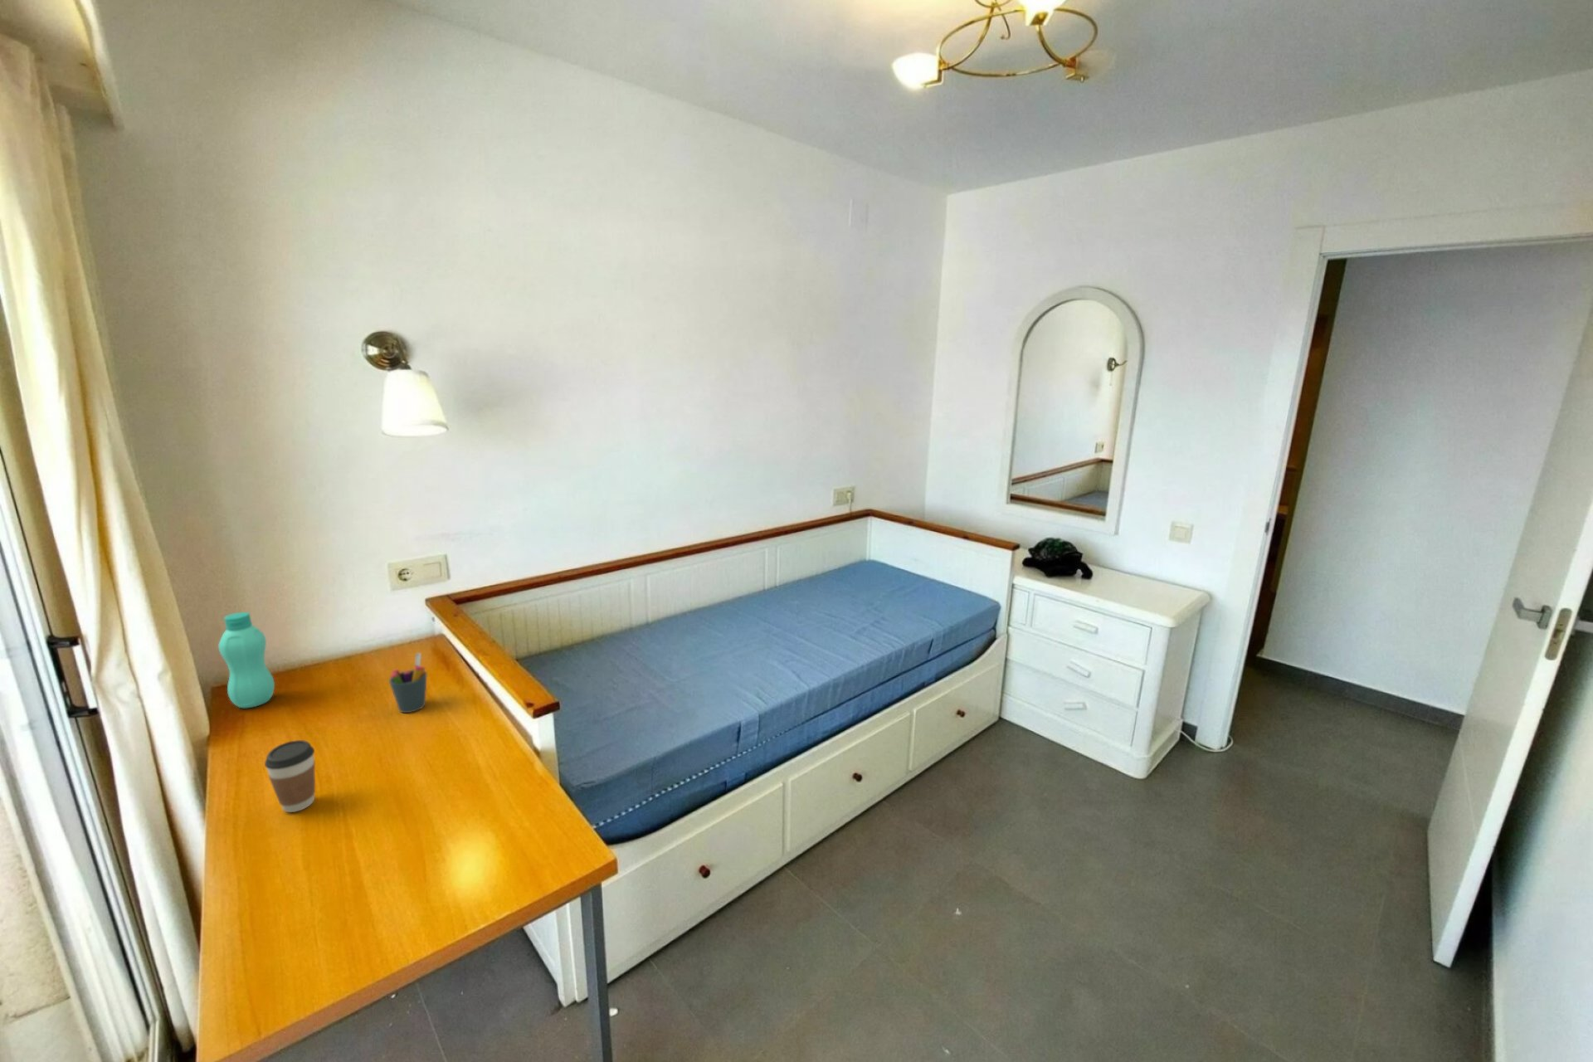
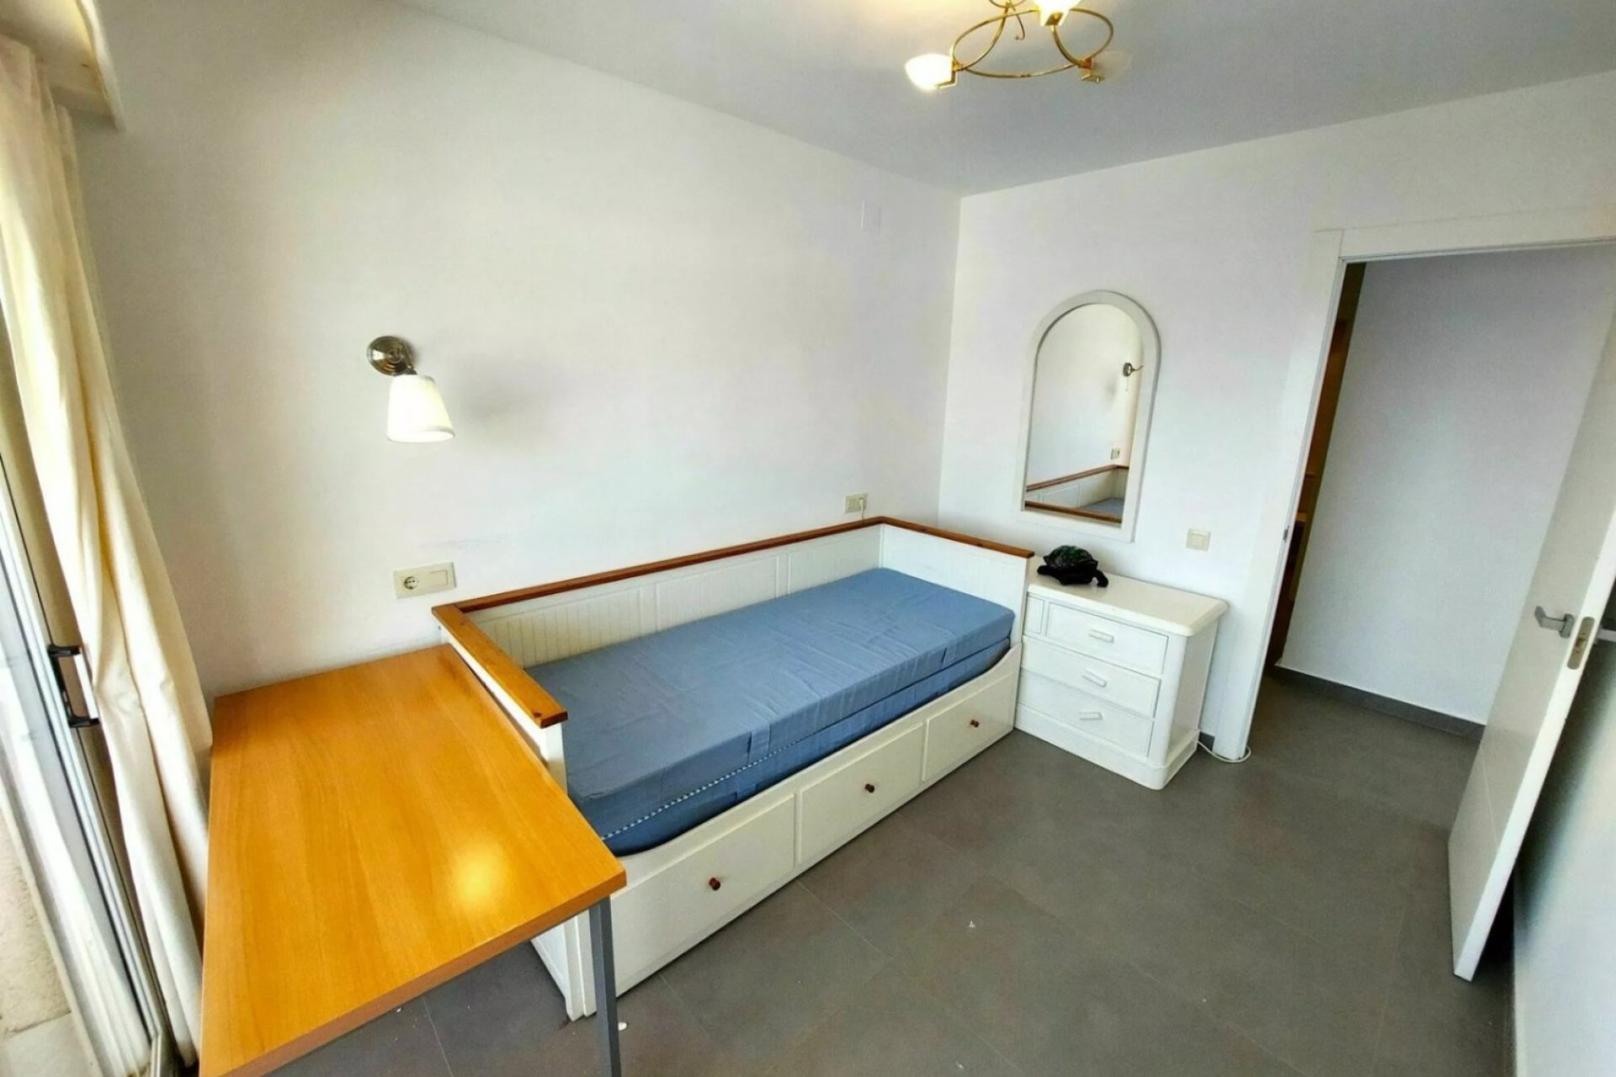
- coffee cup (294, 778)
- pen holder (409, 684)
- bottle (245, 659)
